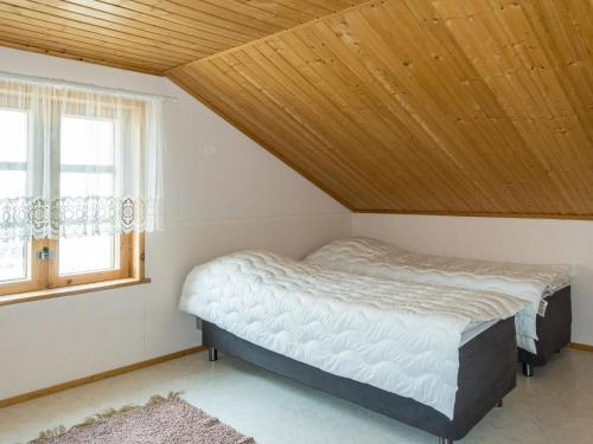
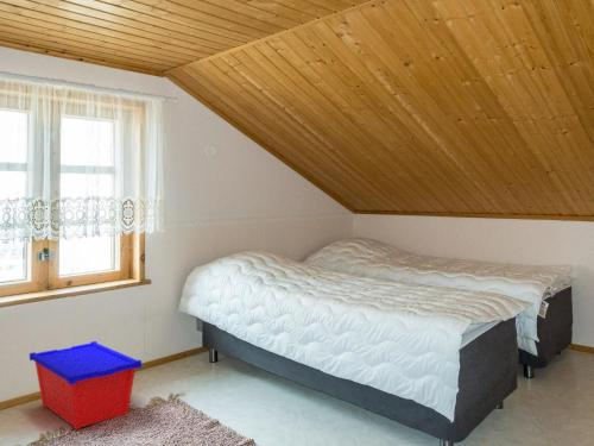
+ storage bin (83, 383)
